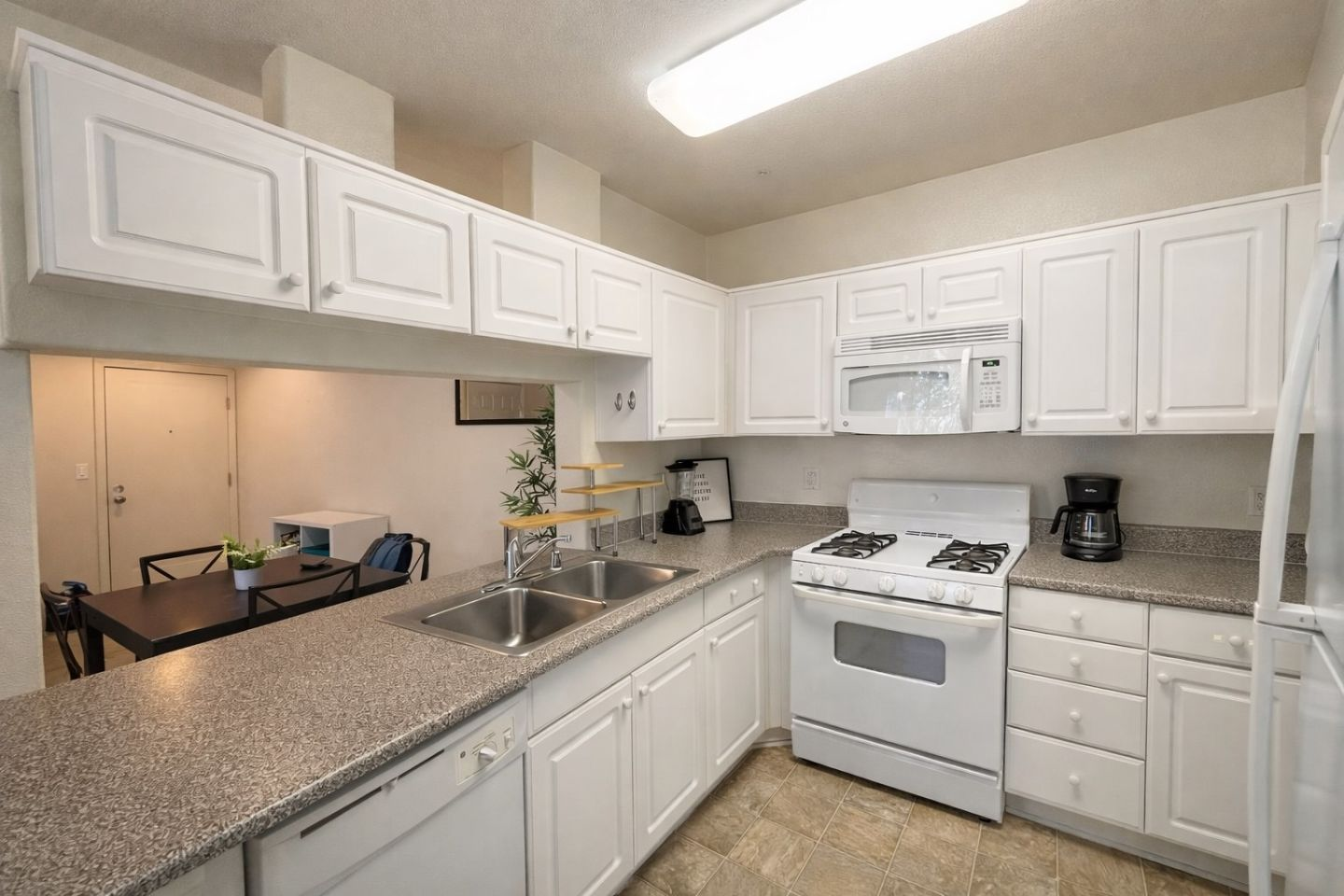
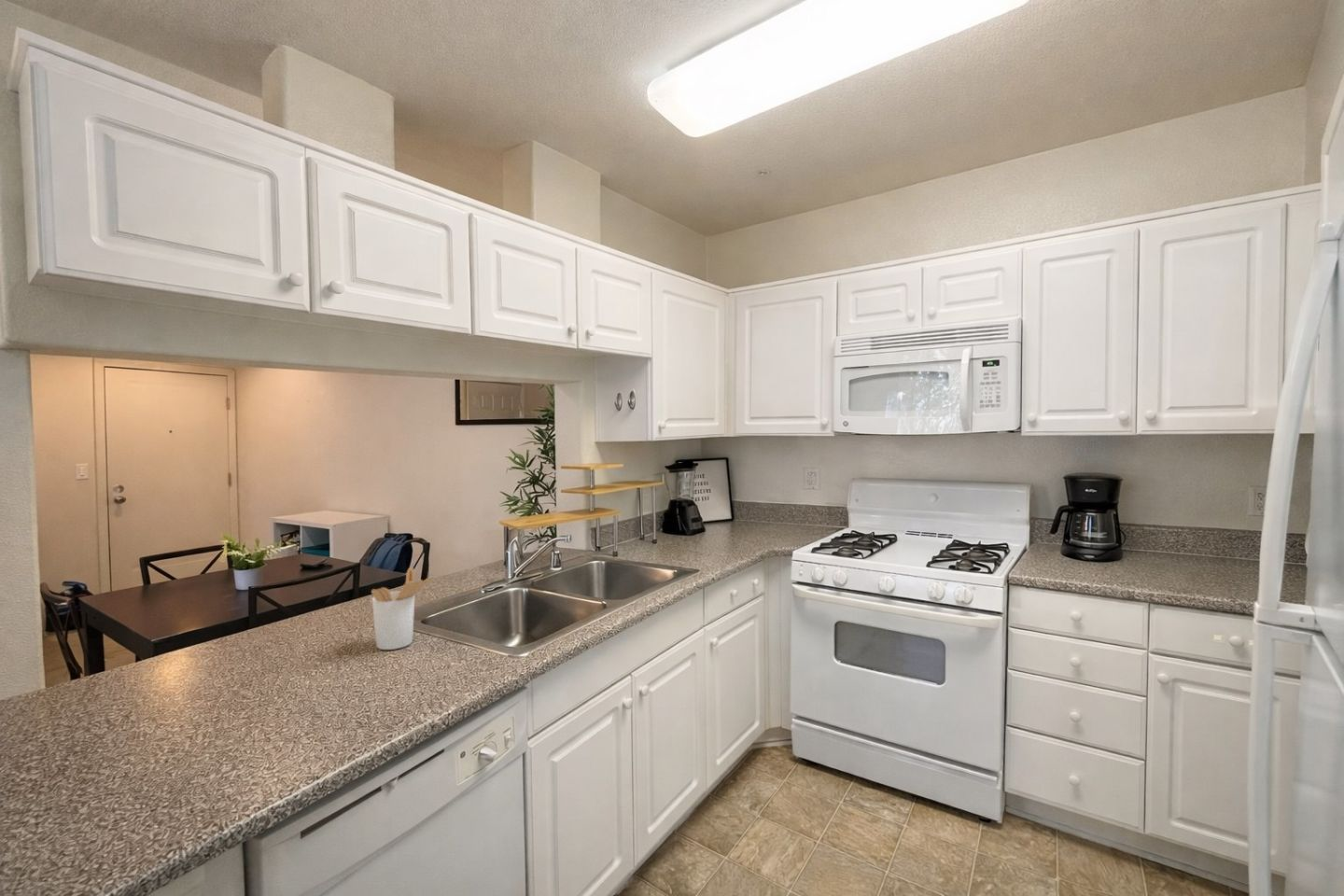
+ utensil holder (401, 609)
